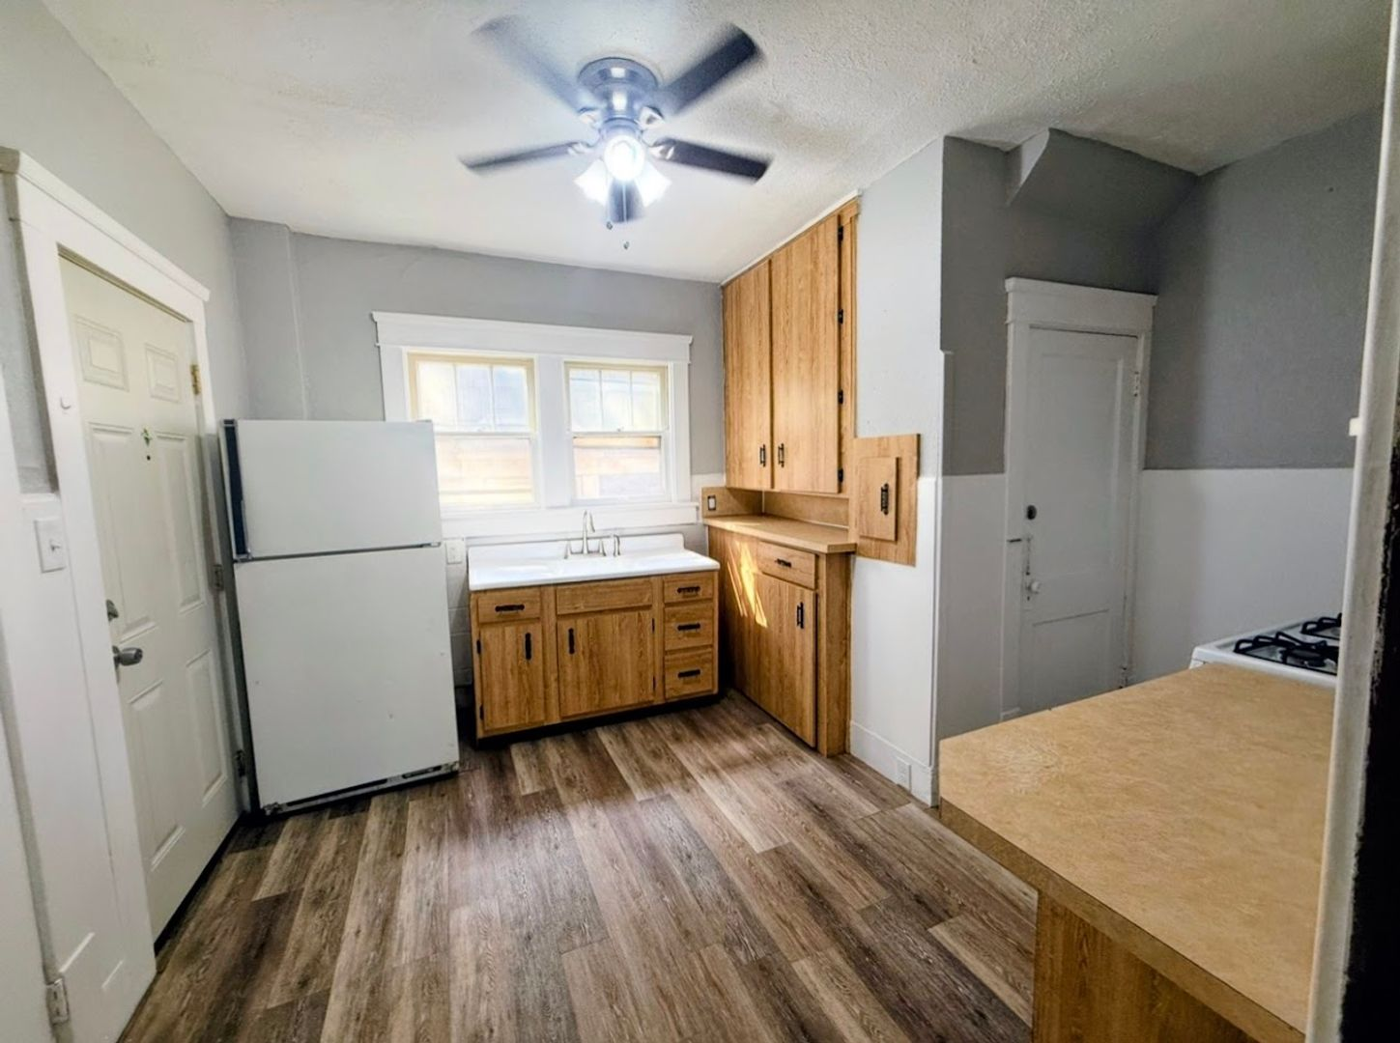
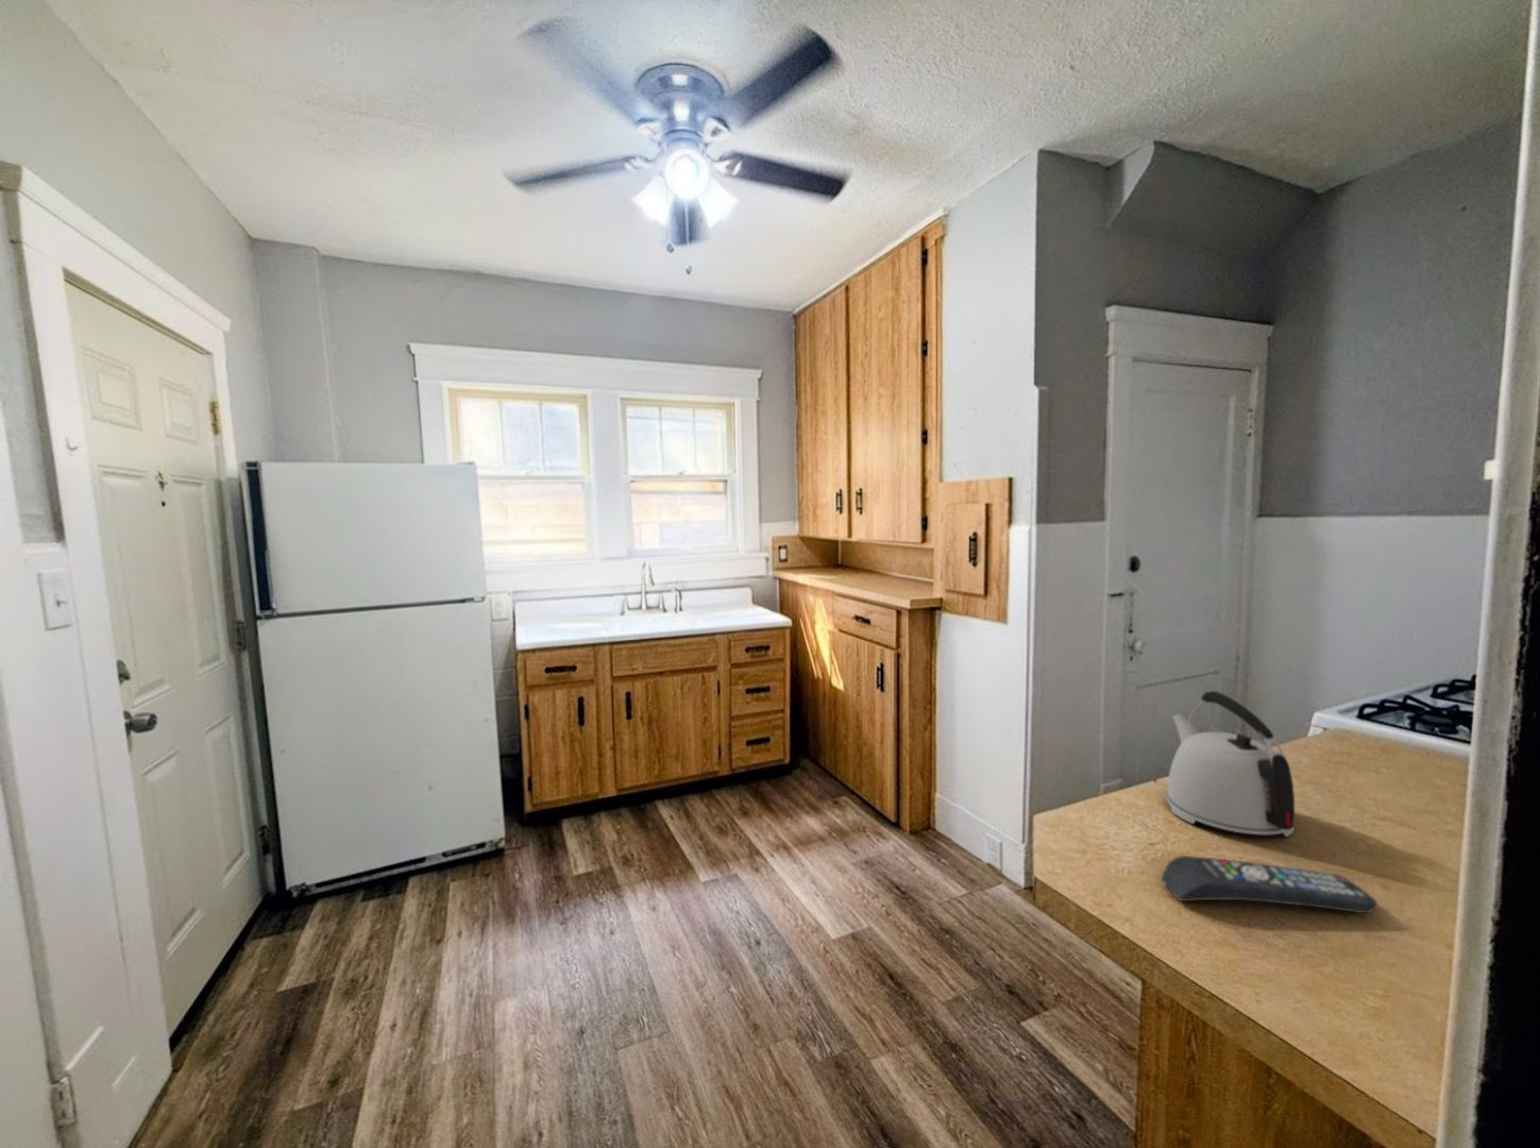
+ kettle (1225, 754)
+ remote control (1264, 884)
